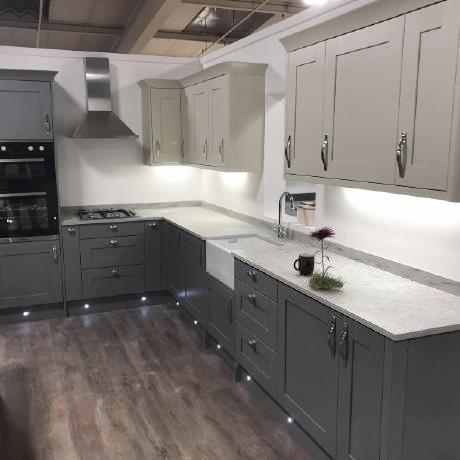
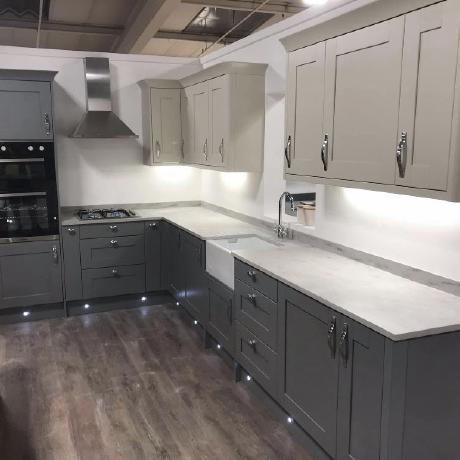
- mug (303, 264)
- flower (323, 256)
